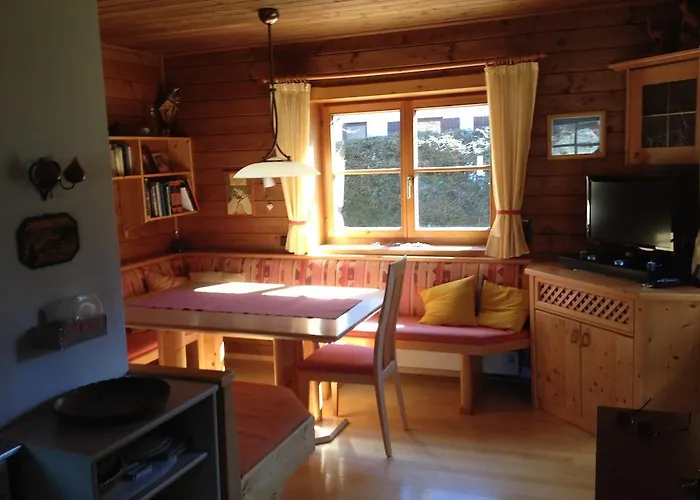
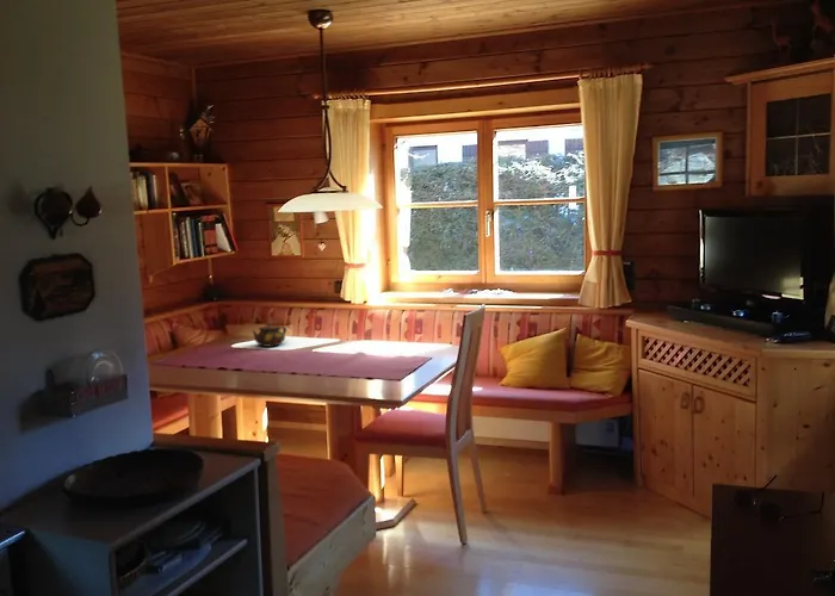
+ teapot (268, 334)
